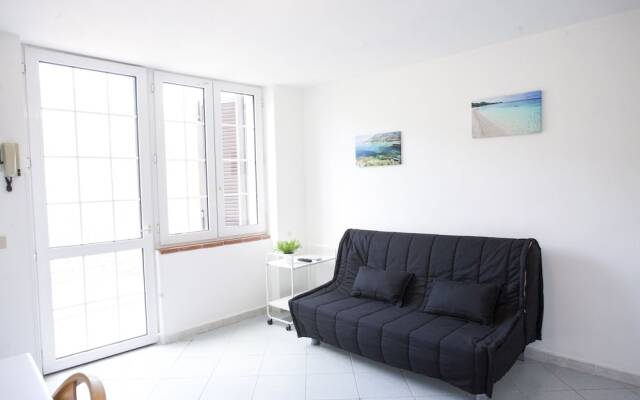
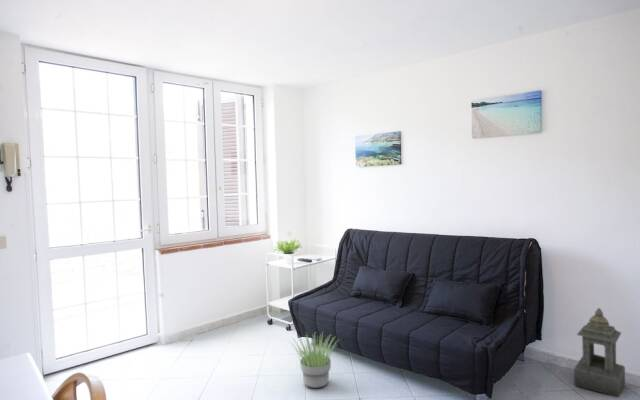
+ lantern (599, 344)
+ potted plant (314, 361)
